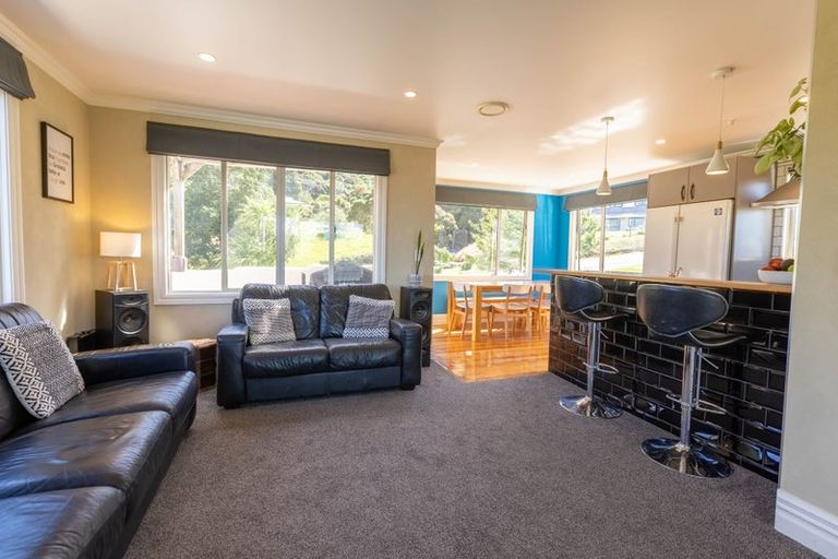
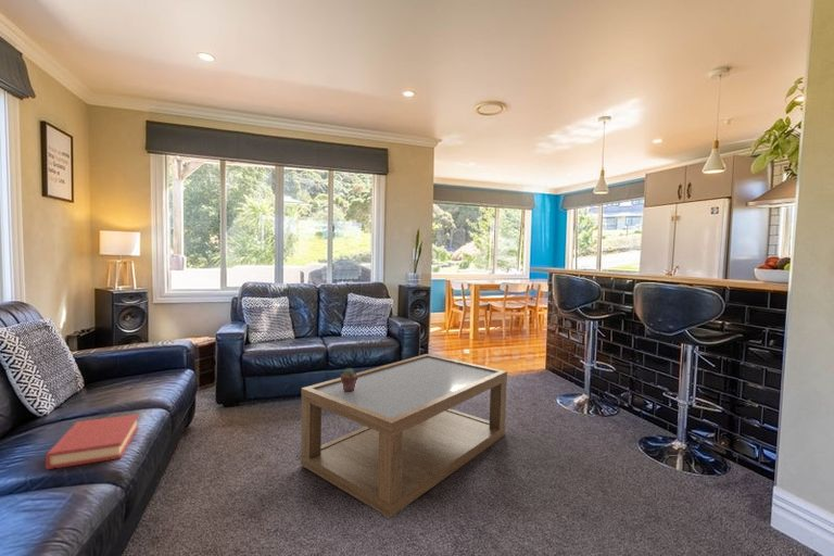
+ hardback book (97, 439)
+ potted succulent (349, 377)
+ coffee table (413, 414)
